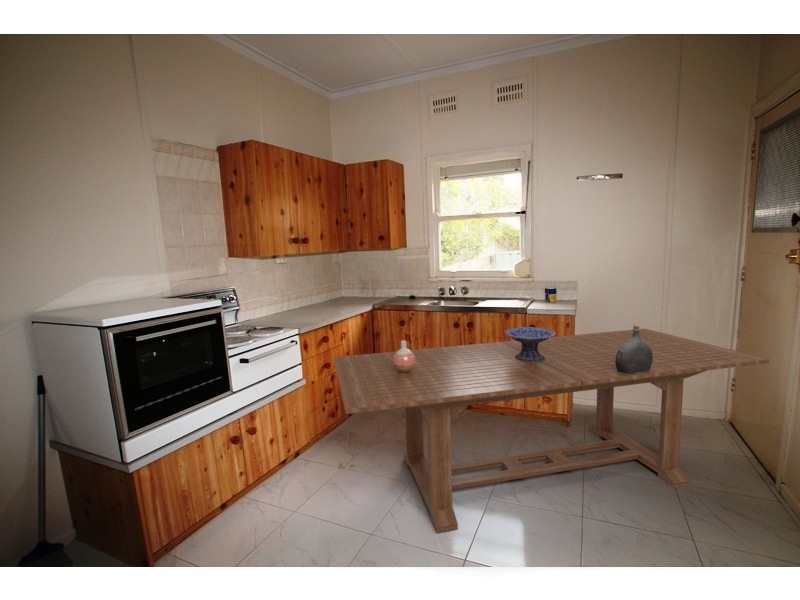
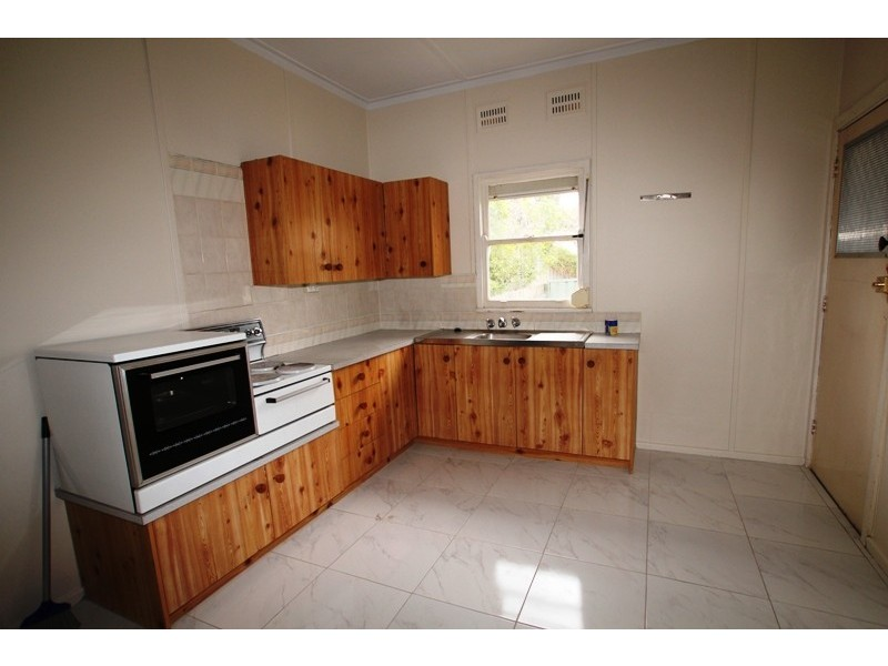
- water jug (634, 347)
- decorative bowl (529, 344)
- dining table (529, 397)
- vase (404, 355)
